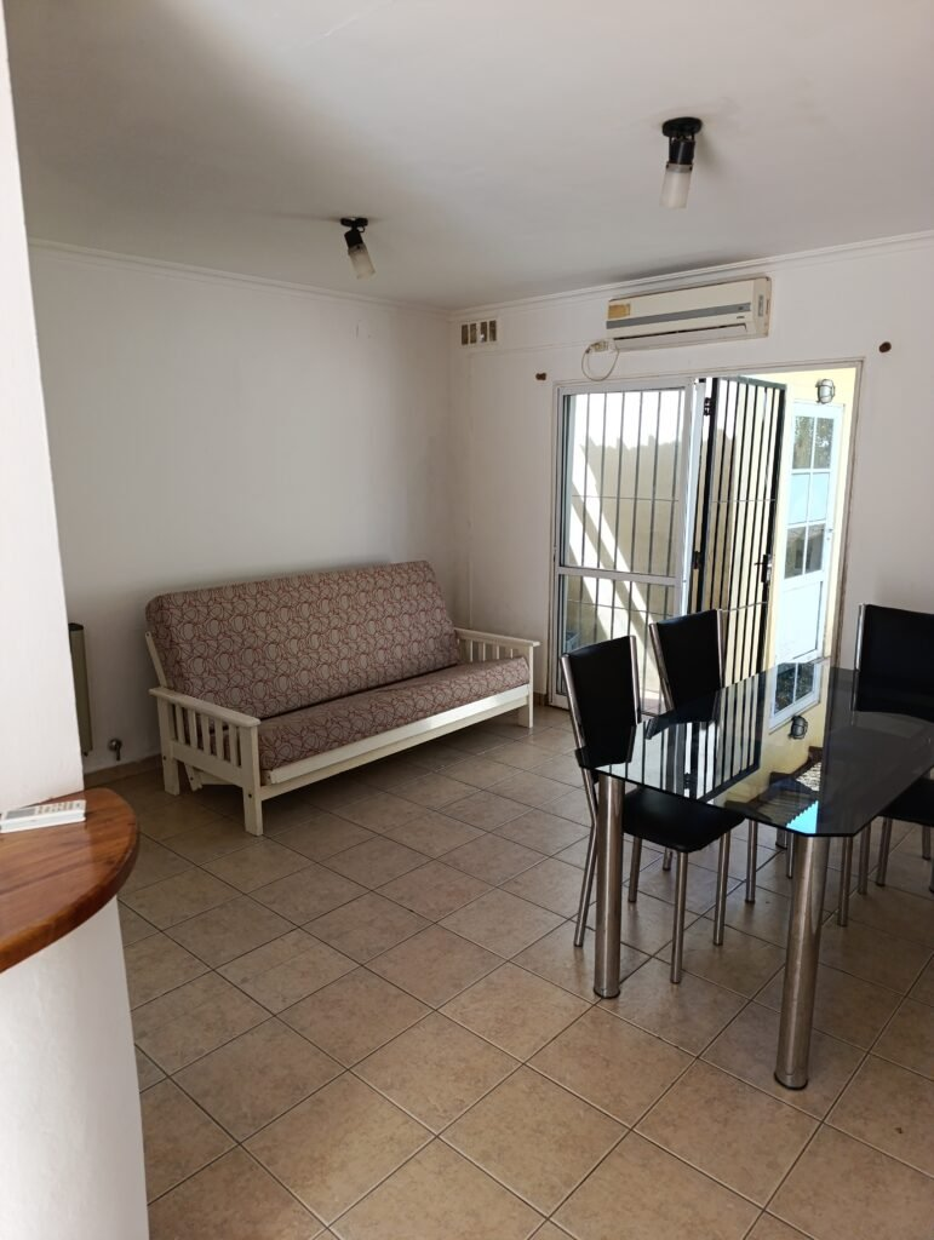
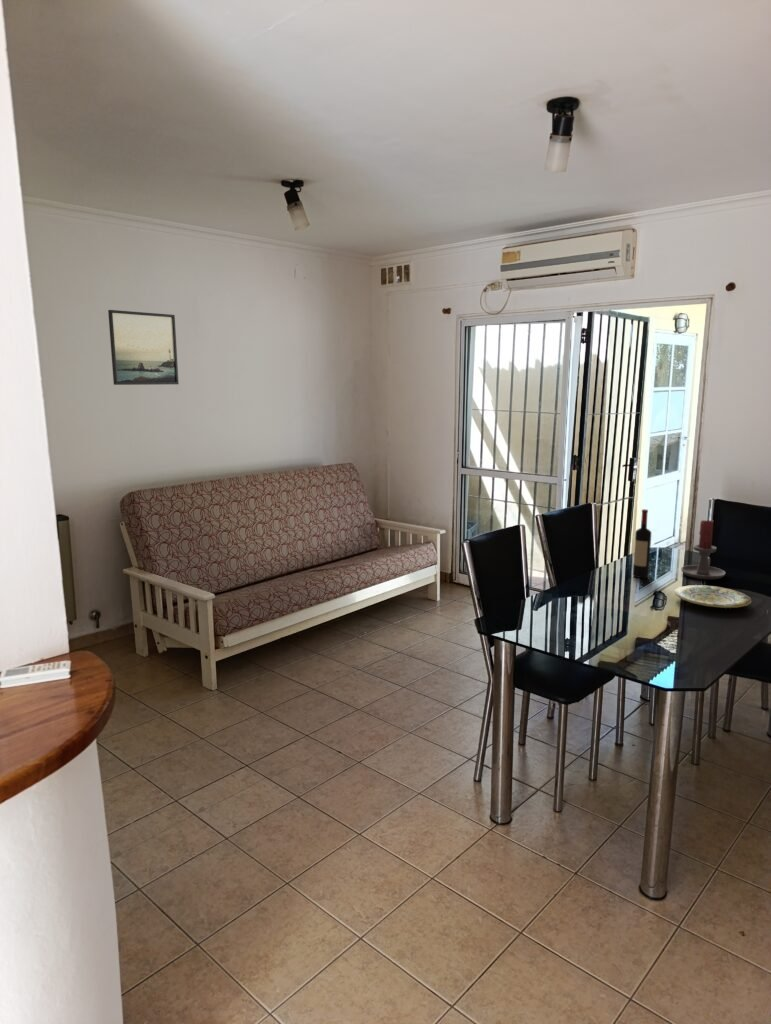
+ candle holder (705, 546)
+ plate (711, 599)
+ wine bottle (642, 543)
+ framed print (145, 348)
